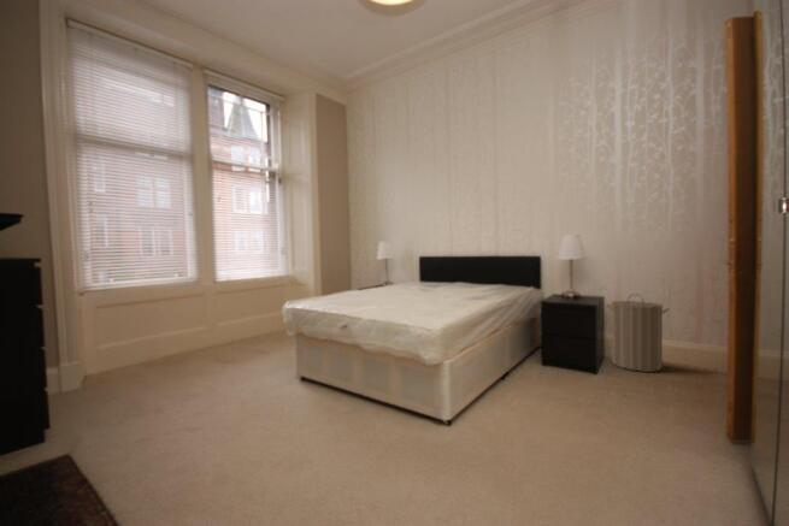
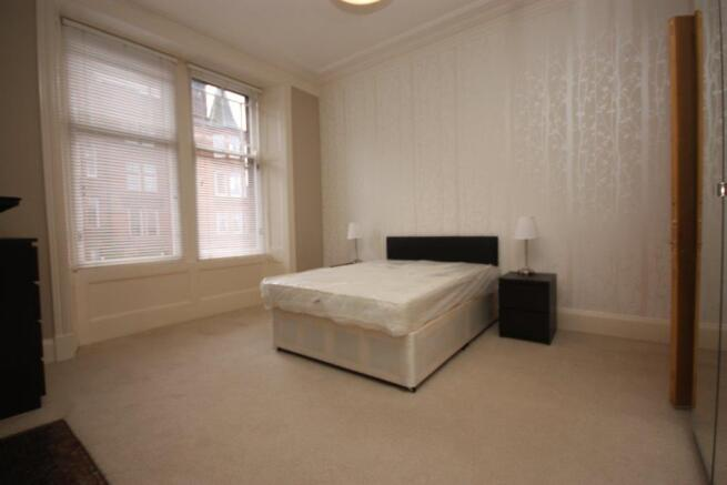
- laundry hamper (636, 329)
